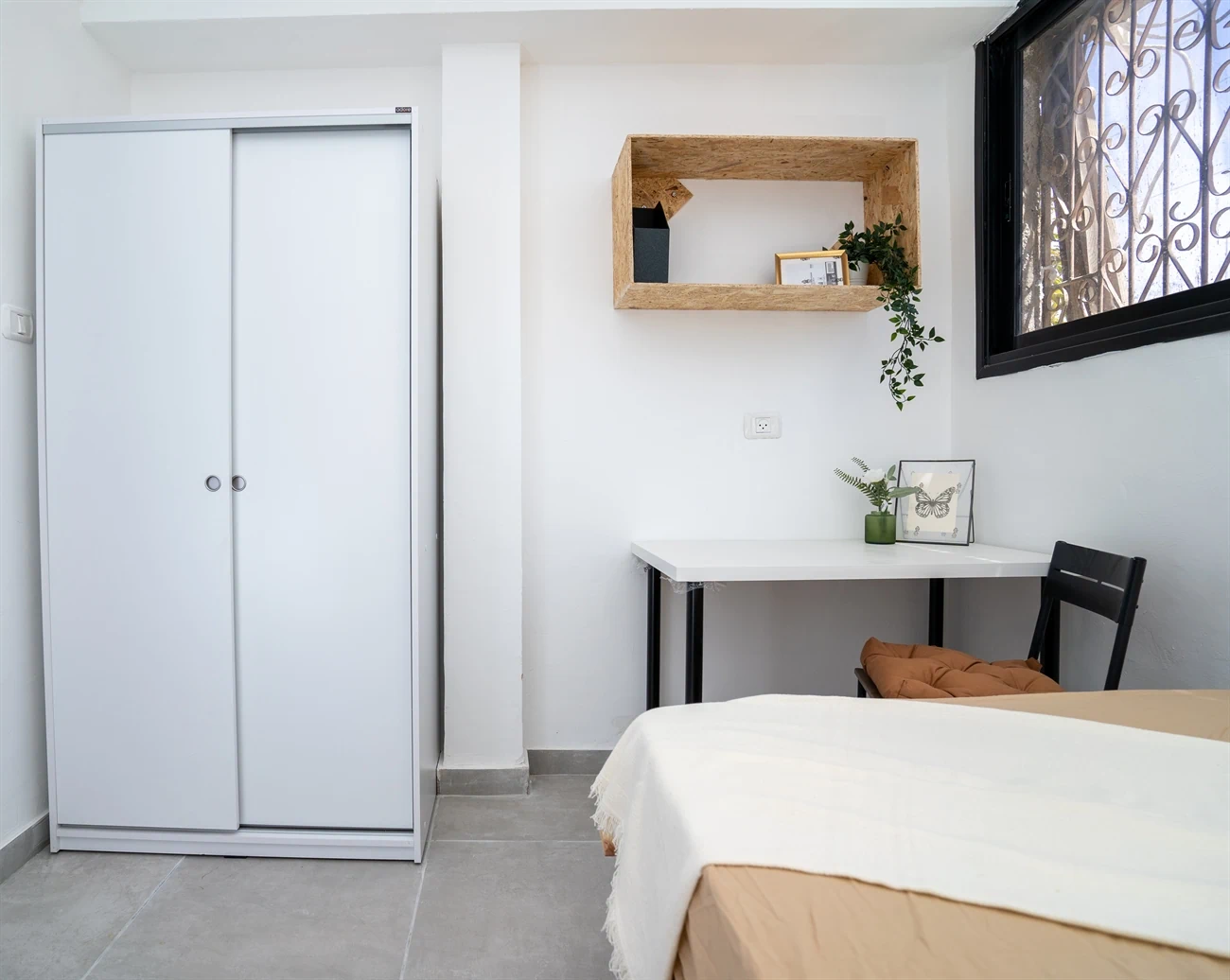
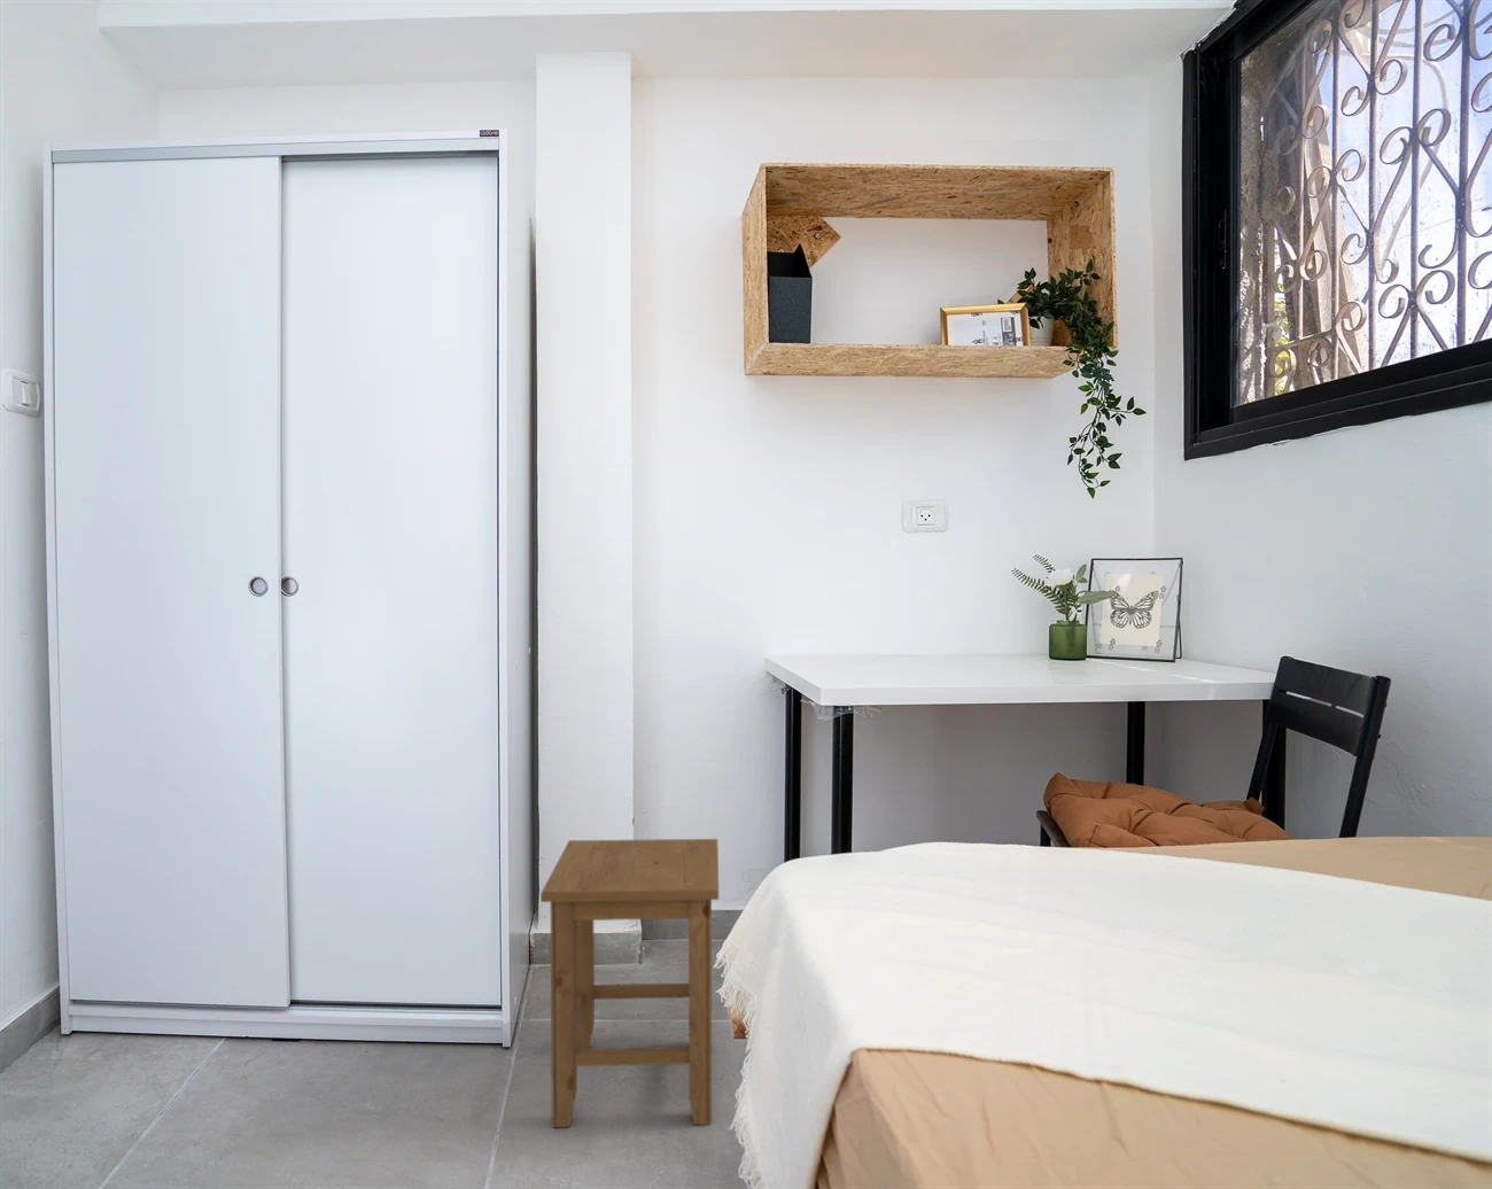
+ stool (637, 984)
